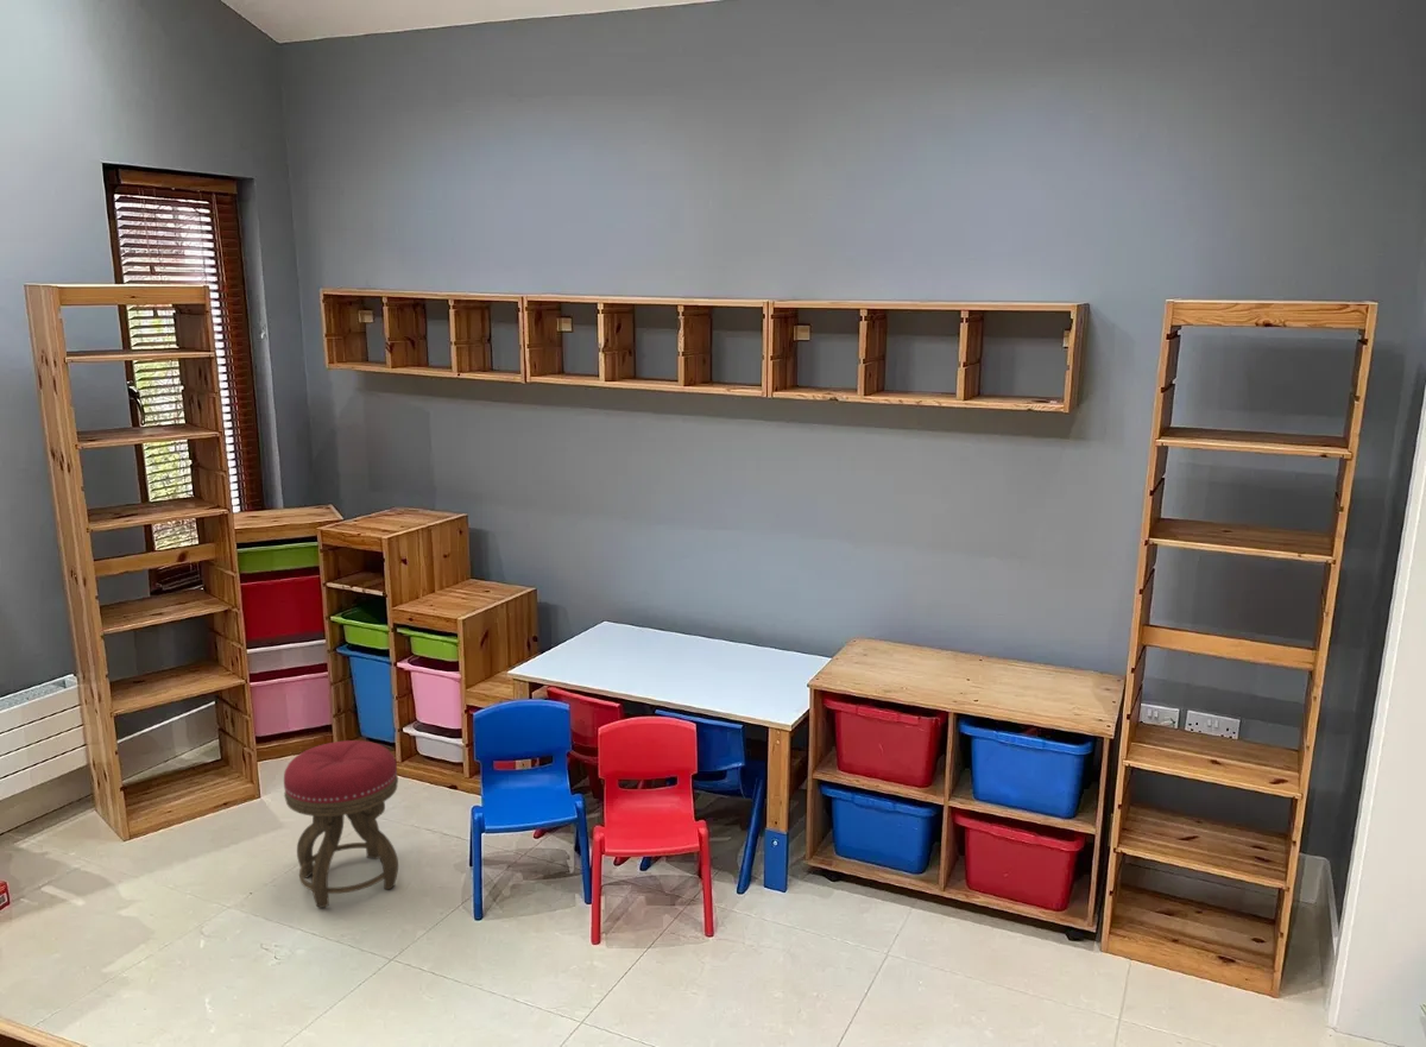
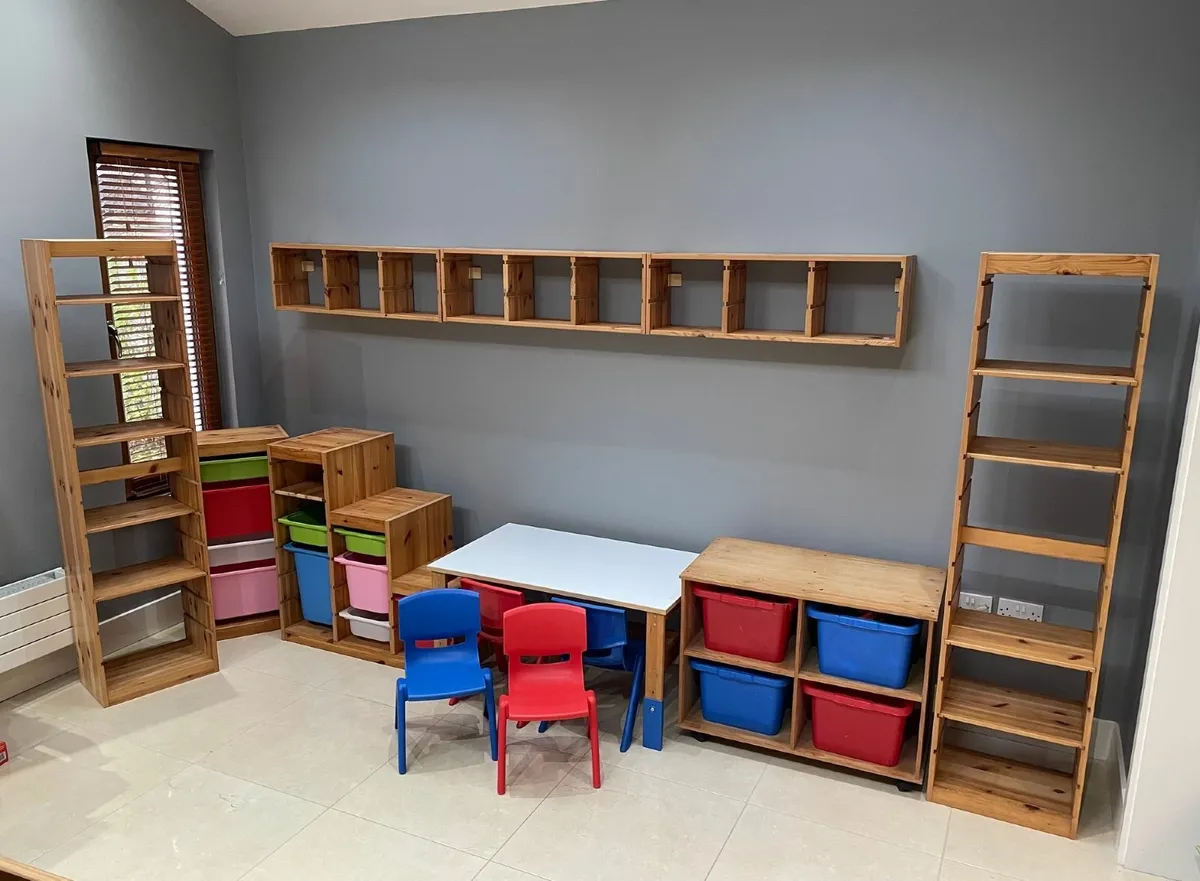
- stool (342, 819)
